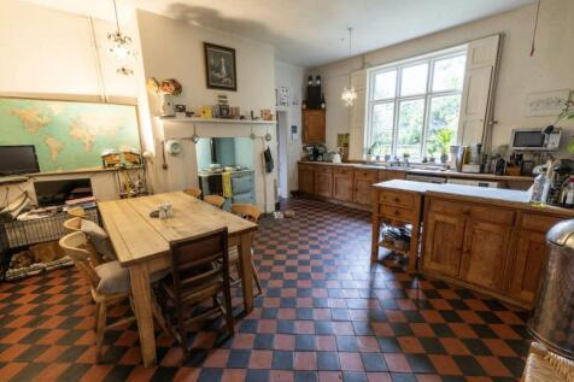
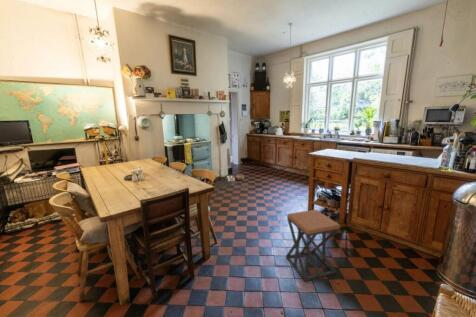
+ stool (310, 242)
